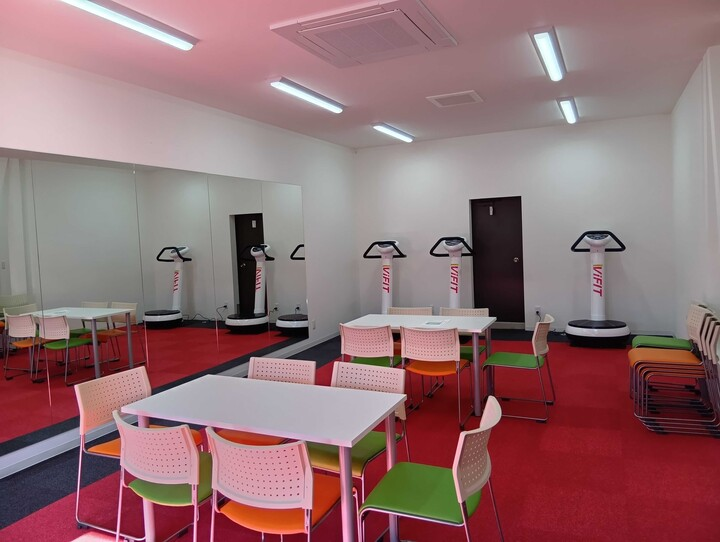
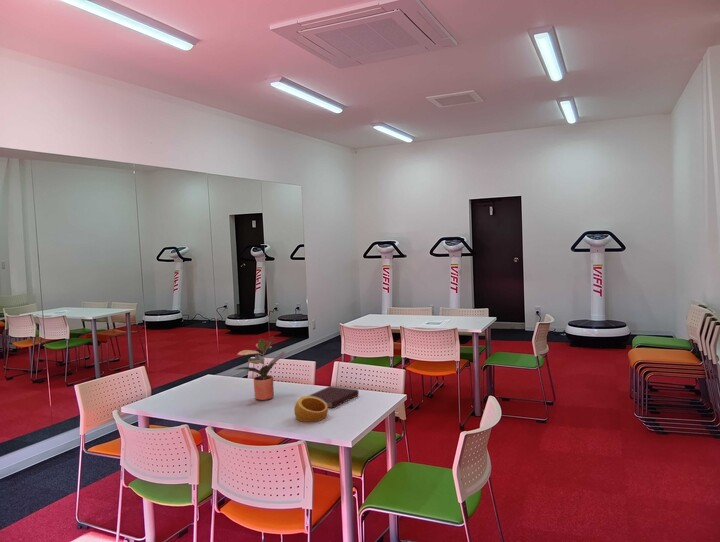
+ notebook (331, 396)
+ ring (311, 407)
+ potted plant (263, 366)
